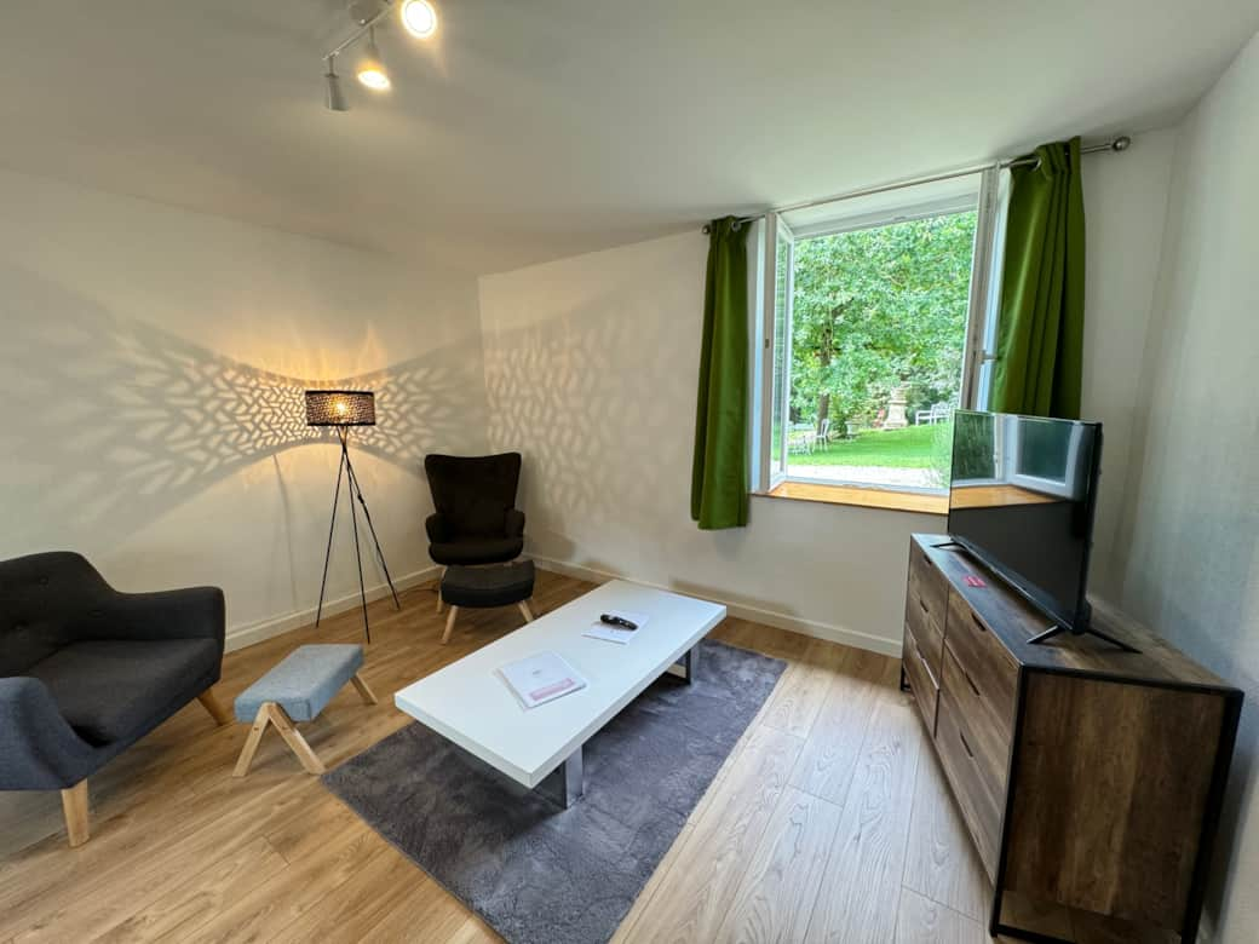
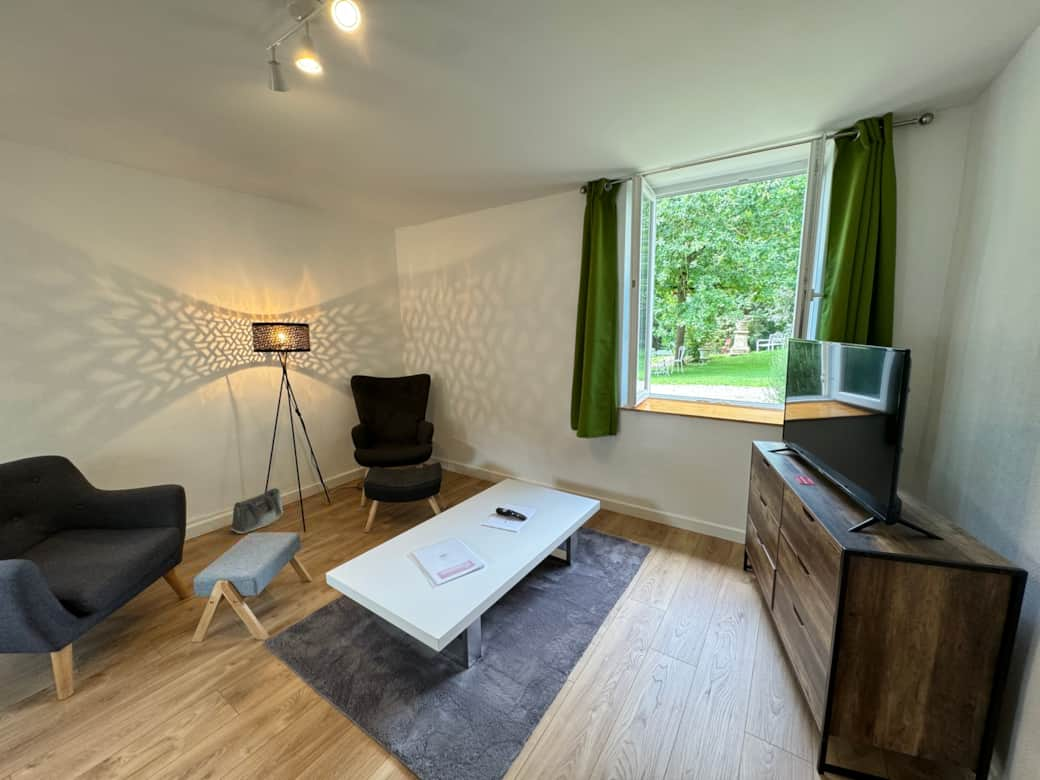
+ saddlebag (257, 508)
